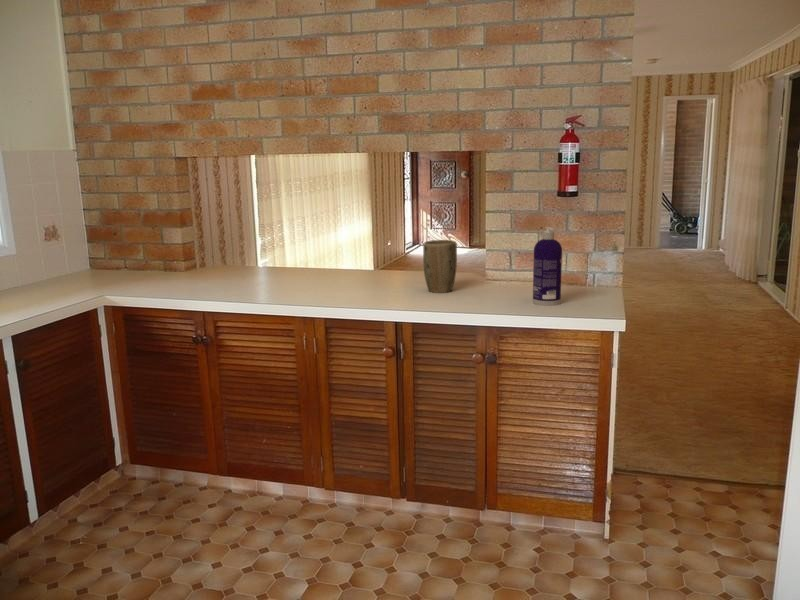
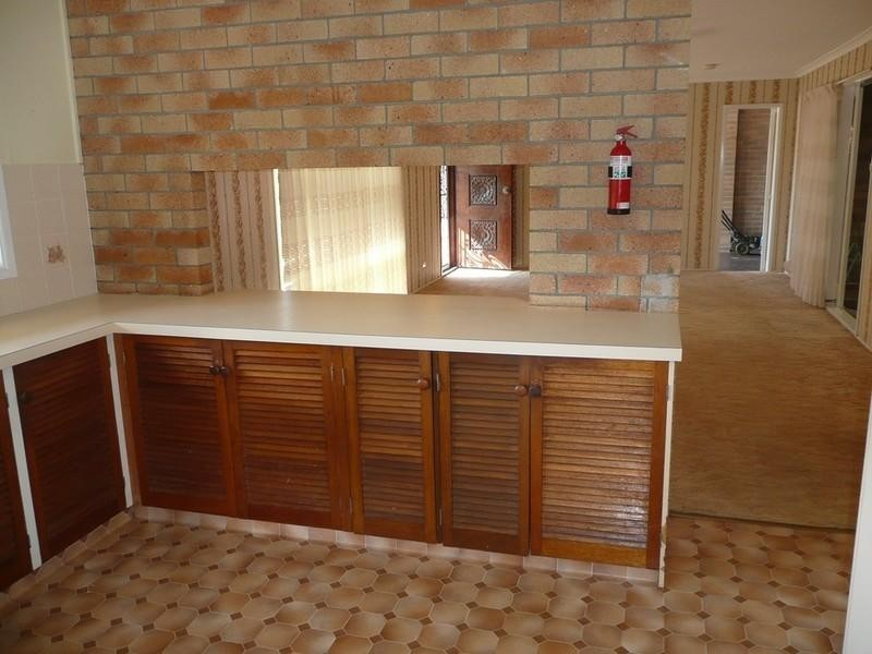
- spray bottle (547, 265)
- plant pot (440, 266)
